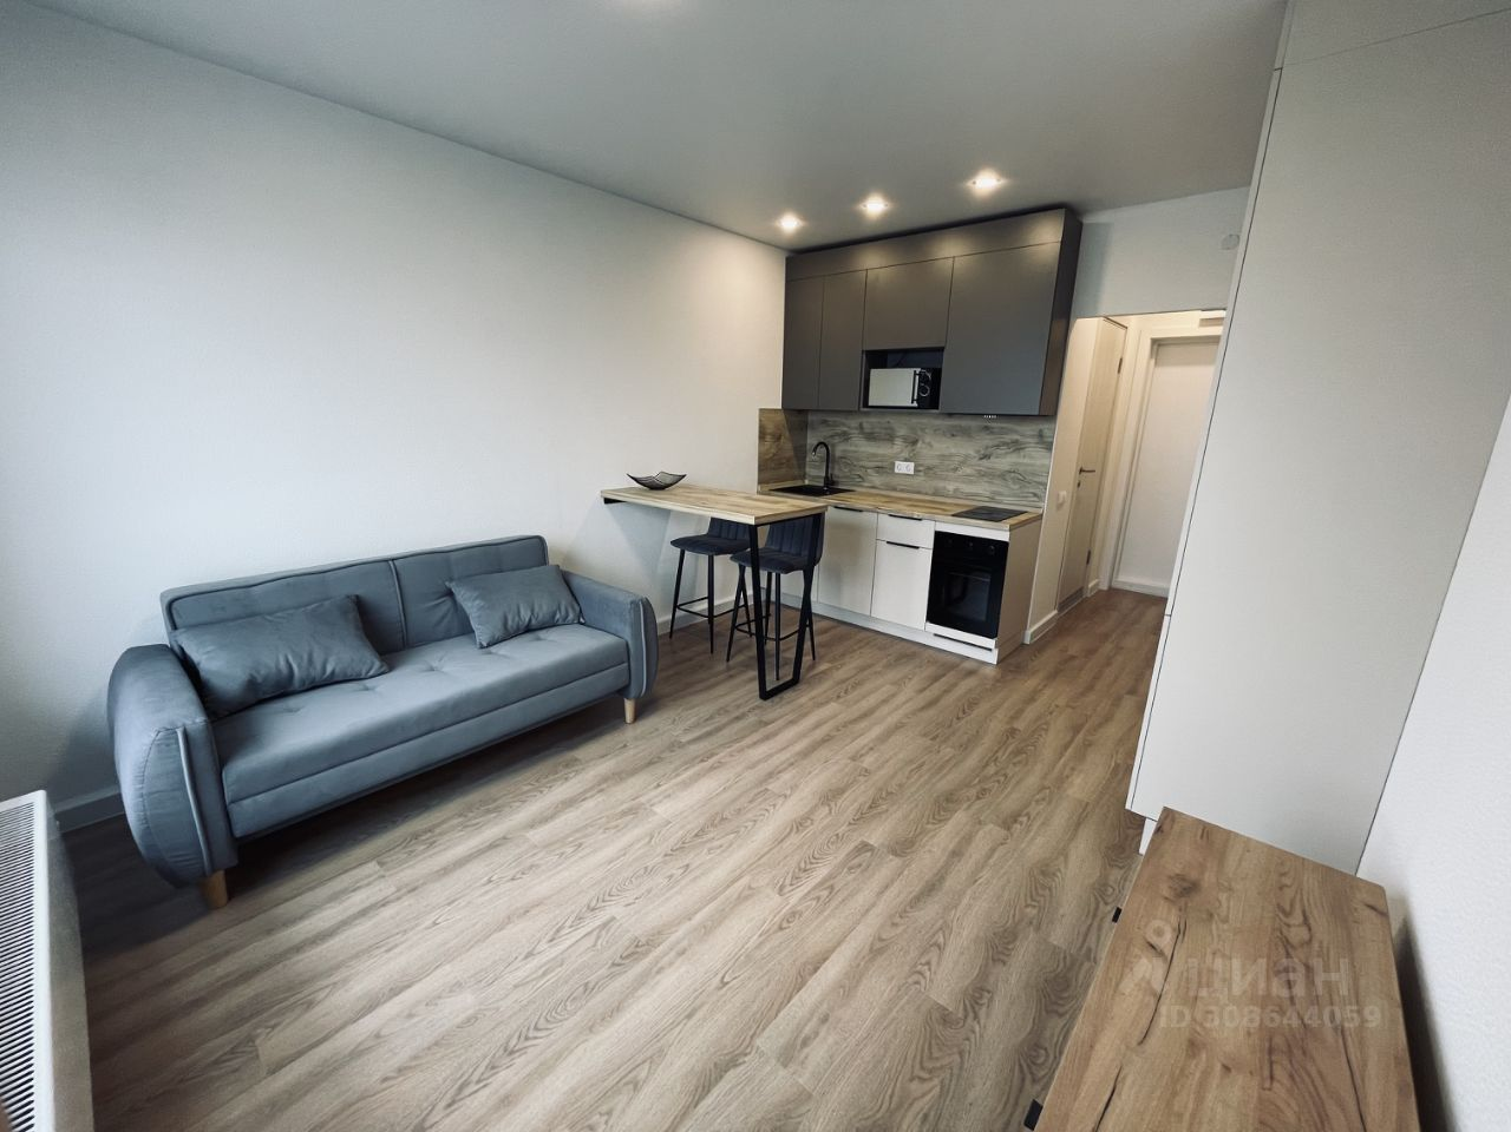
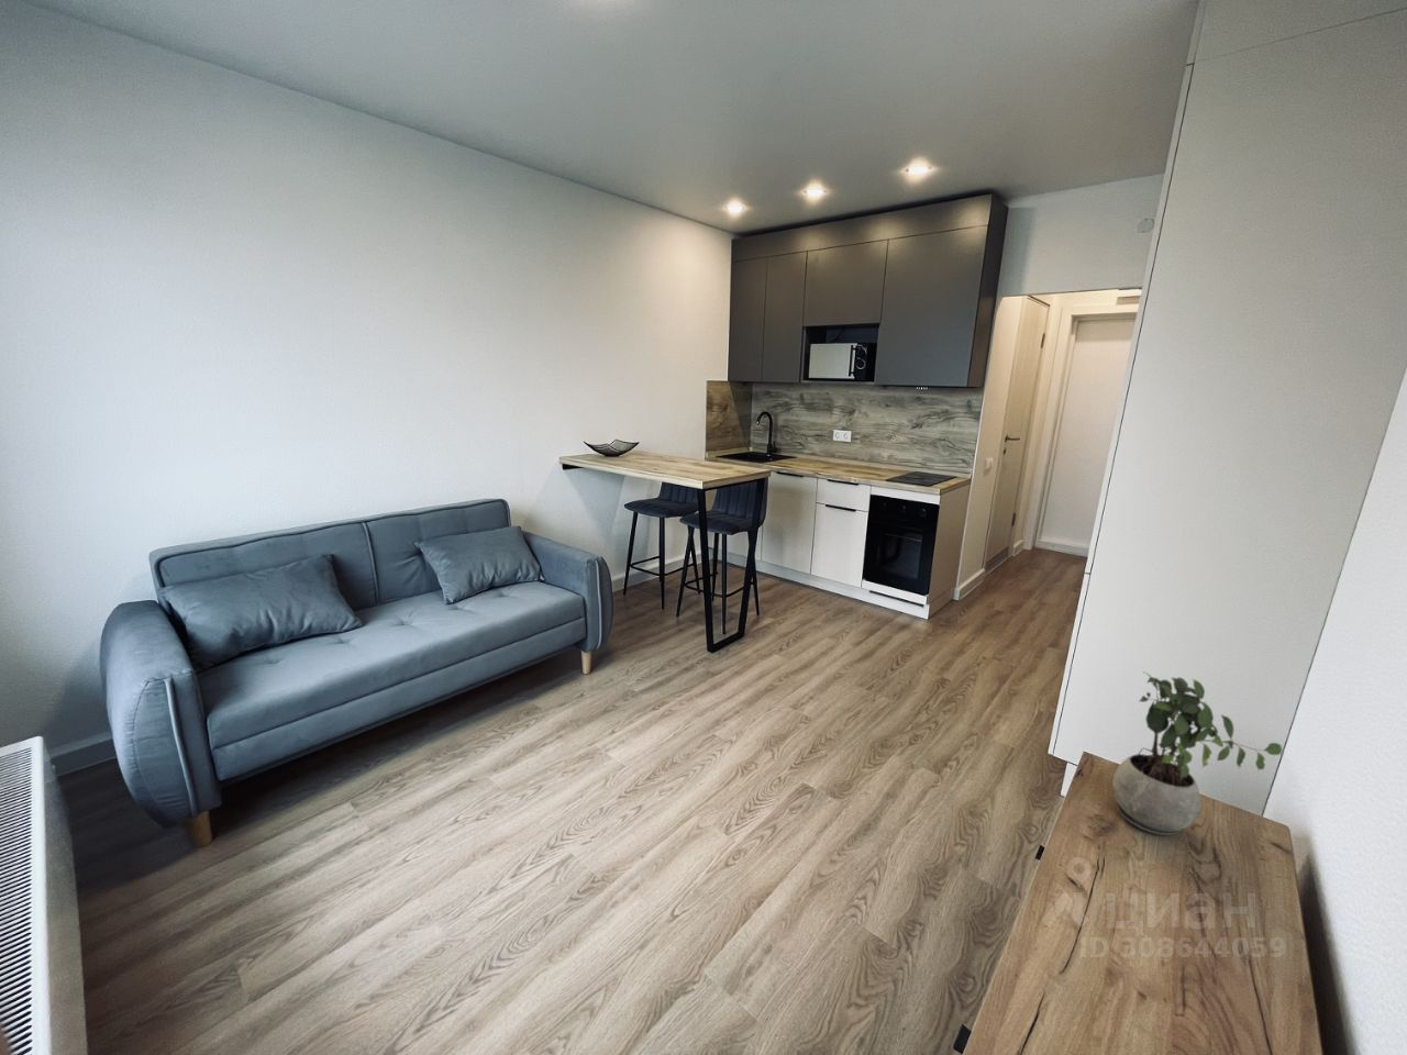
+ potted plant (1184, 755)
